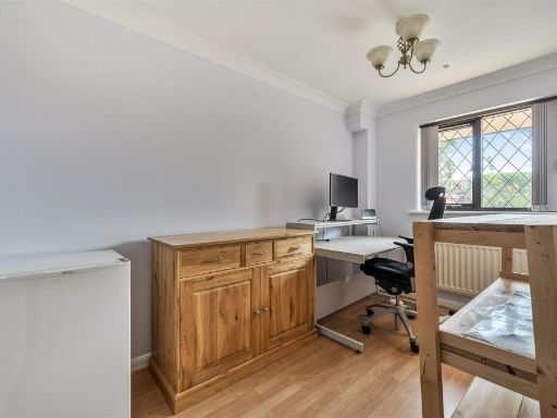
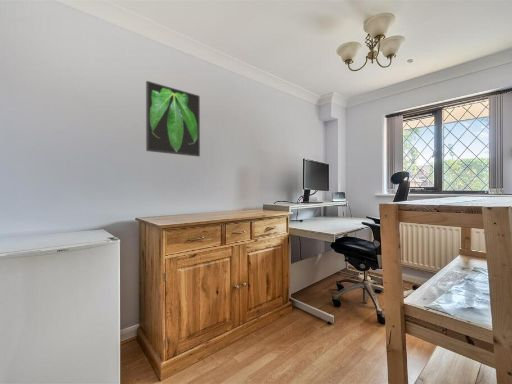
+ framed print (174, 121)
